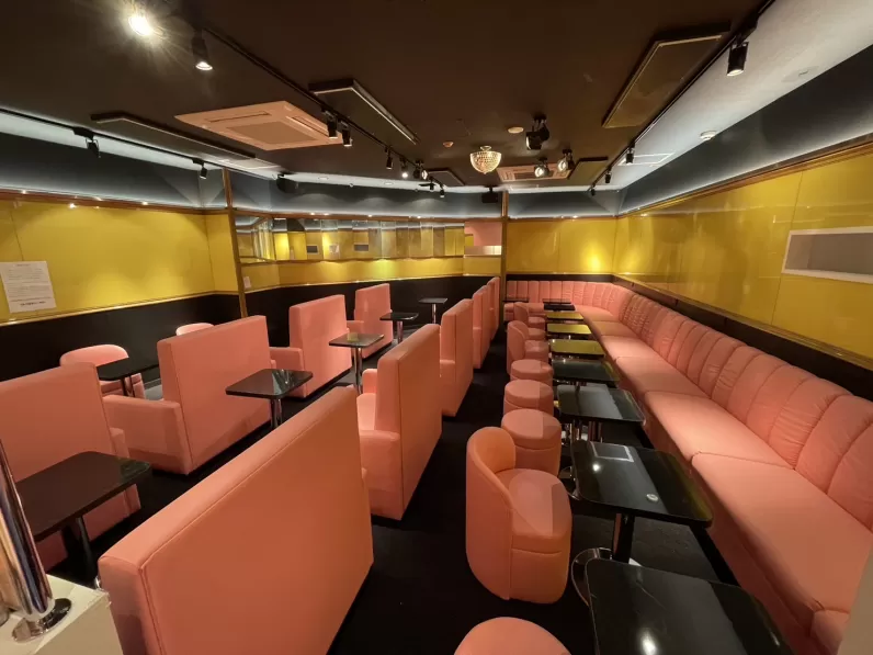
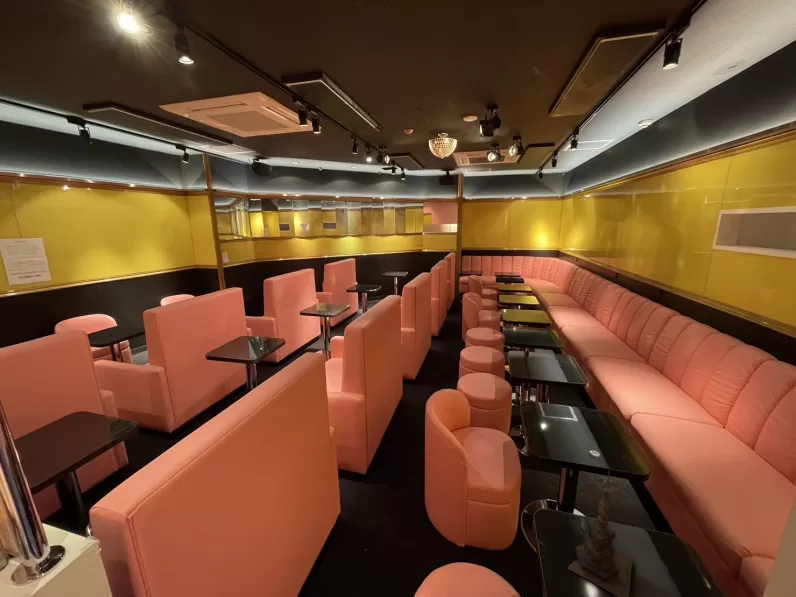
+ candle holder (603, 517)
